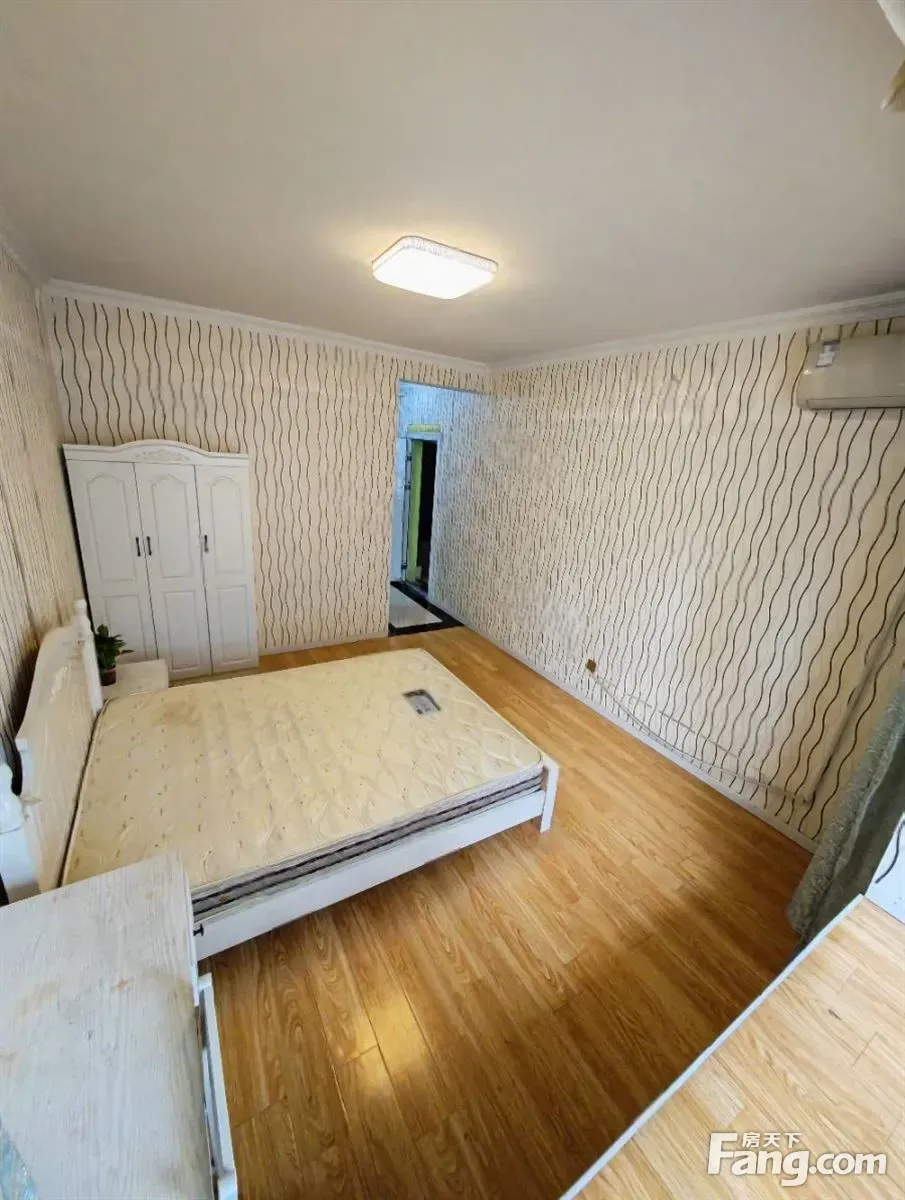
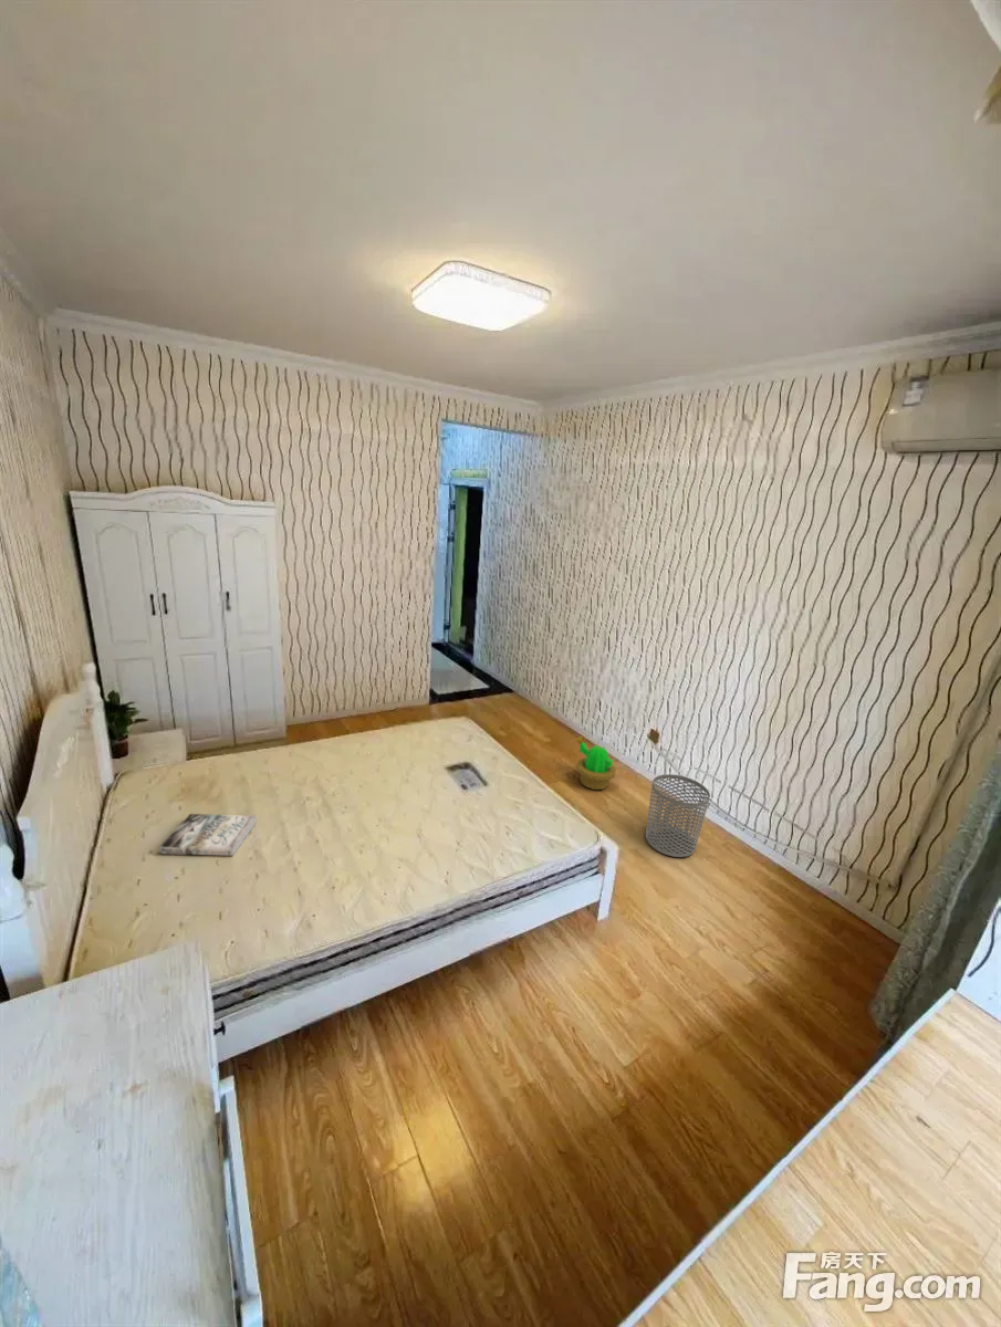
+ book (210, 834)
+ decorative plant (593, 762)
+ waste bin (675, 815)
